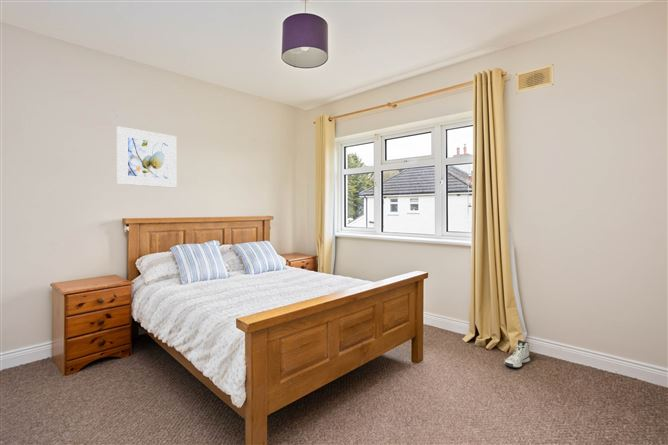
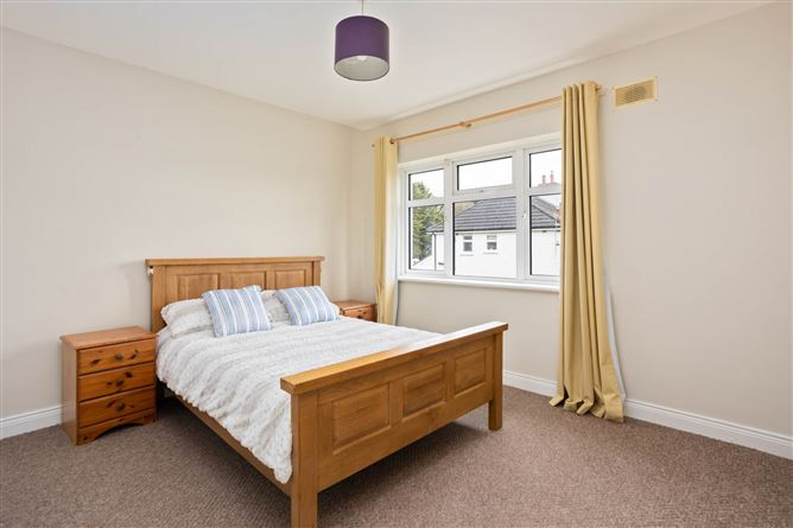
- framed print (148, 158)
- sneaker (516, 352)
